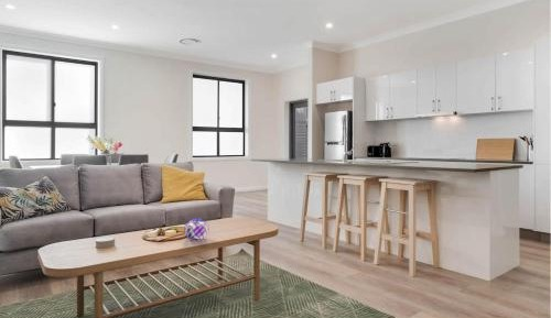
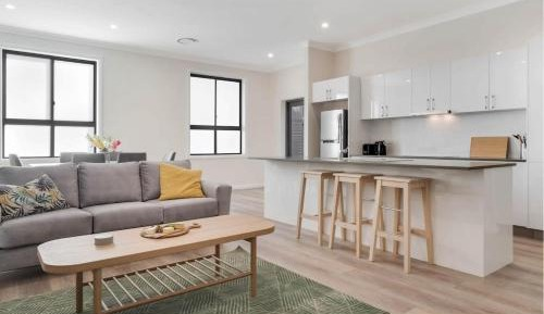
- decorative orb (196, 229)
